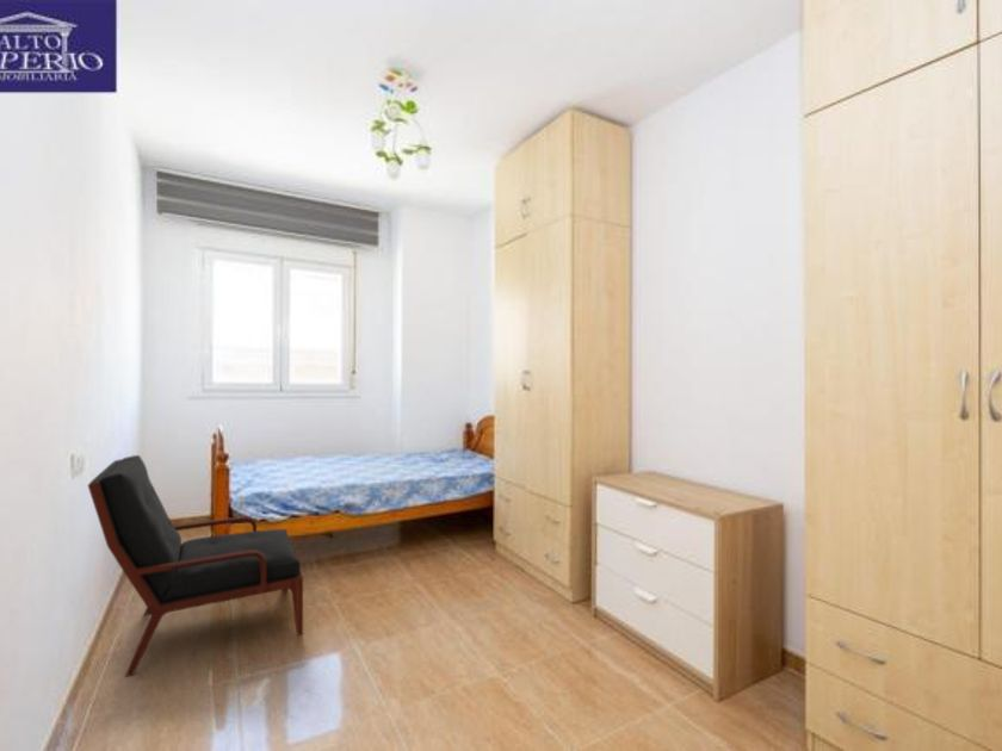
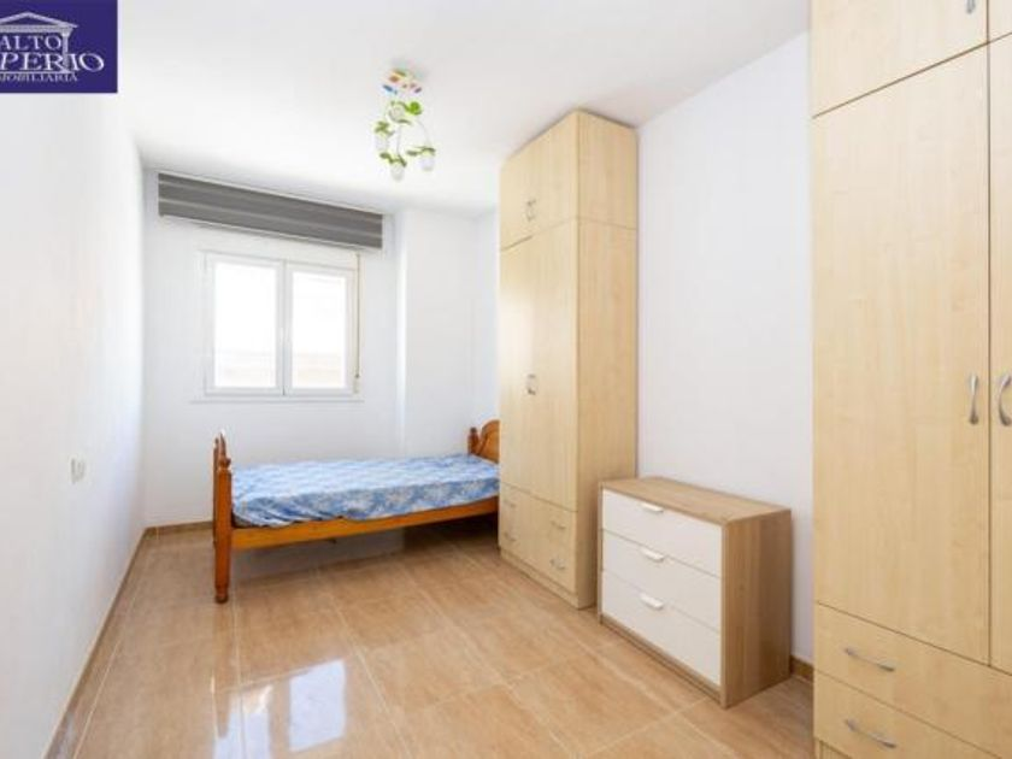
- armchair (206, 542)
